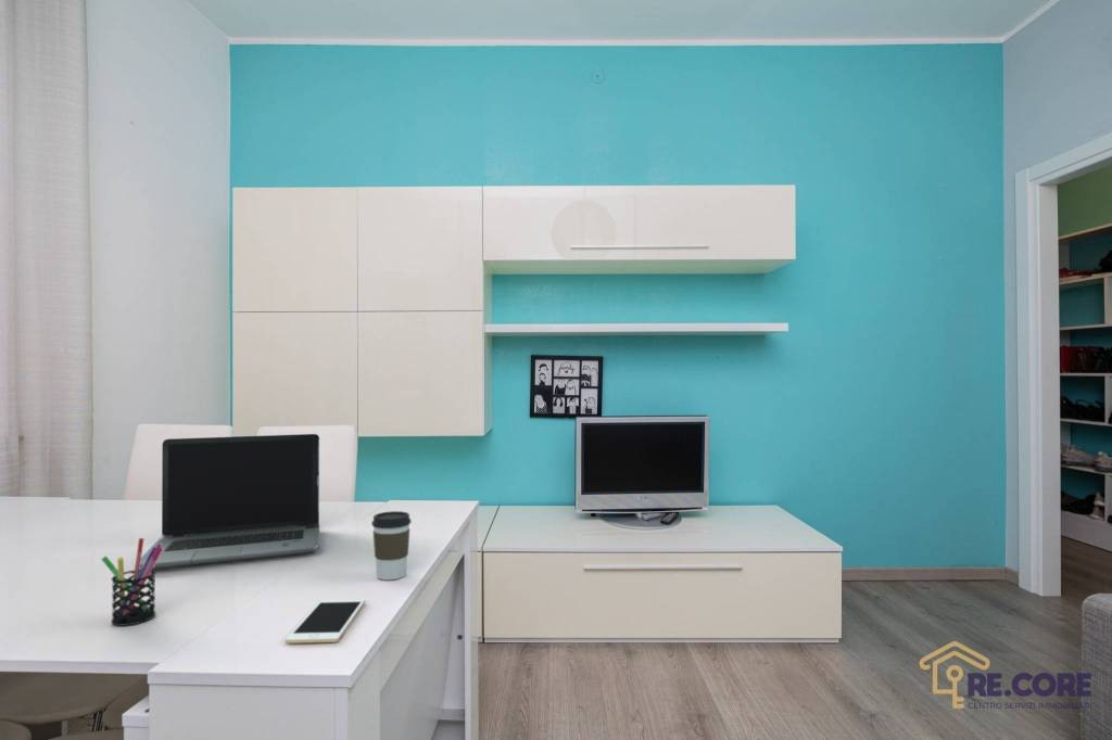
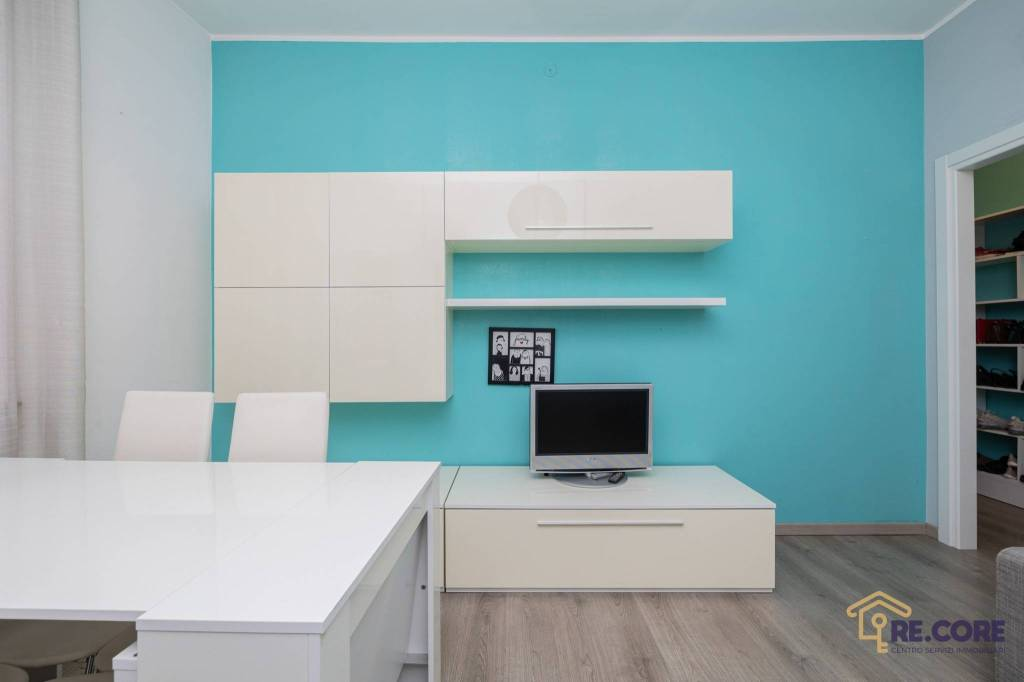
- coffee cup (391, 545)
- laptop computer (238, 495)
- pen holder (129, 579)
- cell phone (328, 618)
